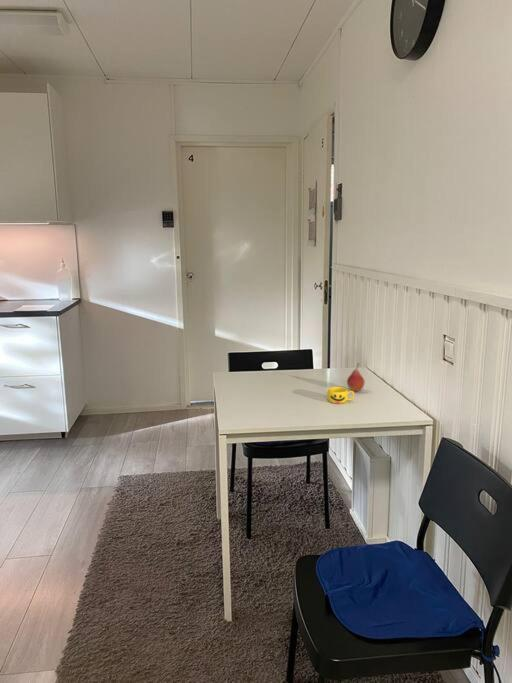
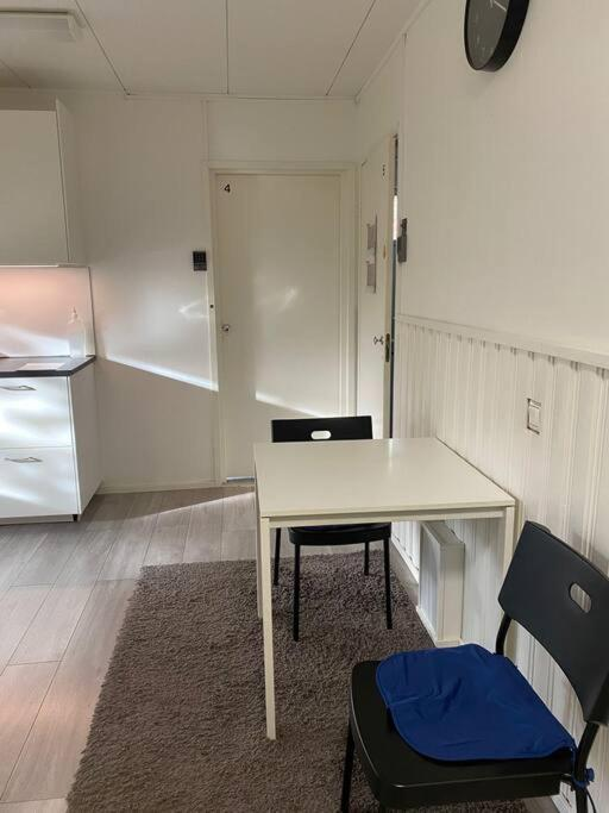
- fruit (355, 376)
- cup (340, 395)
